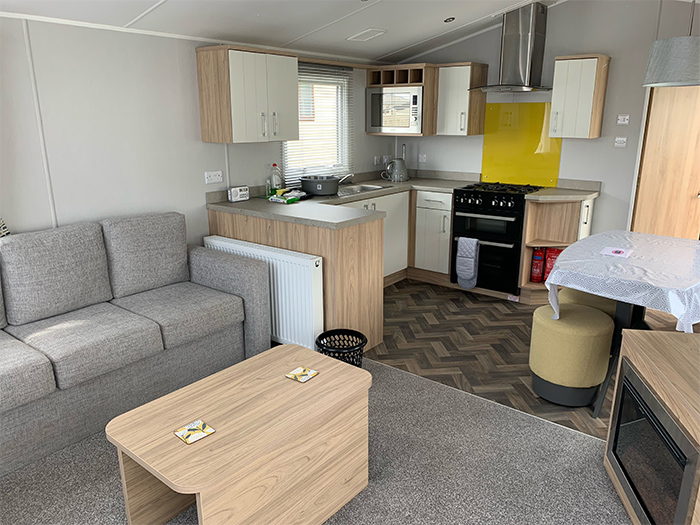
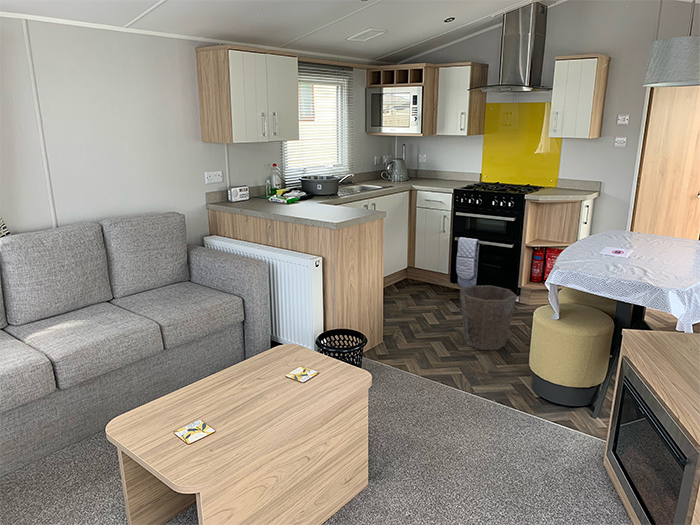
+ waste bin (486, 317)
